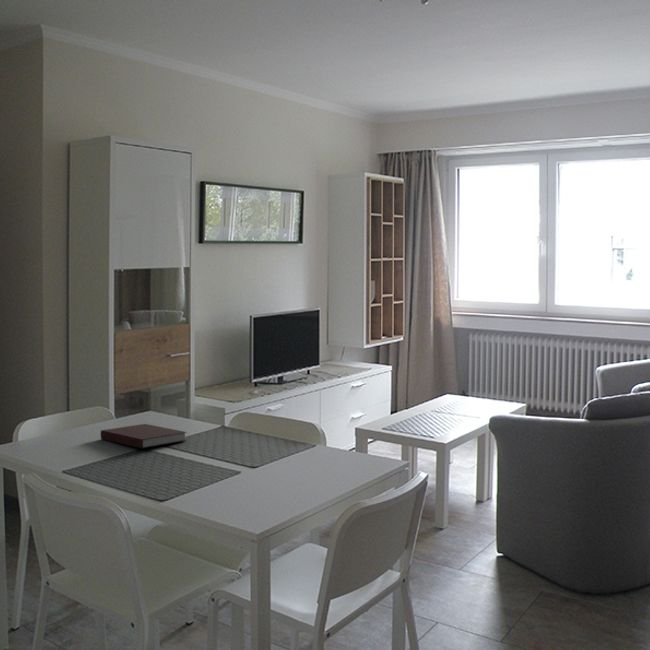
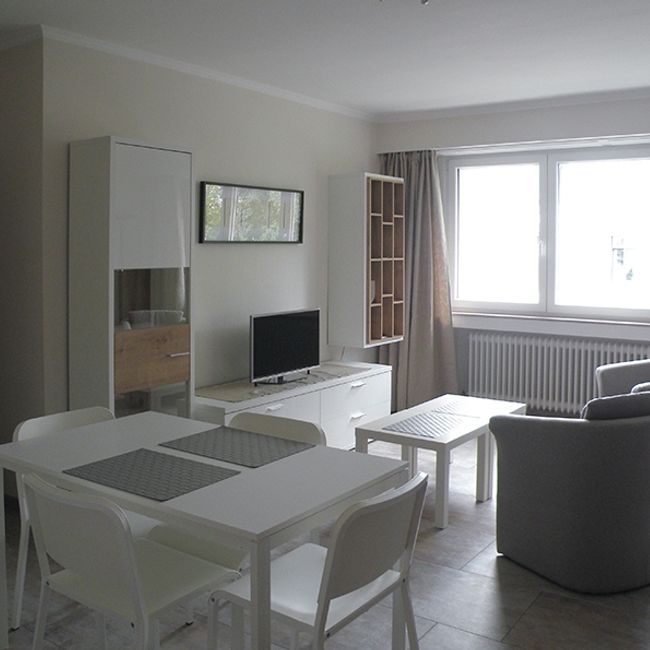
- notebook (143, 435)
